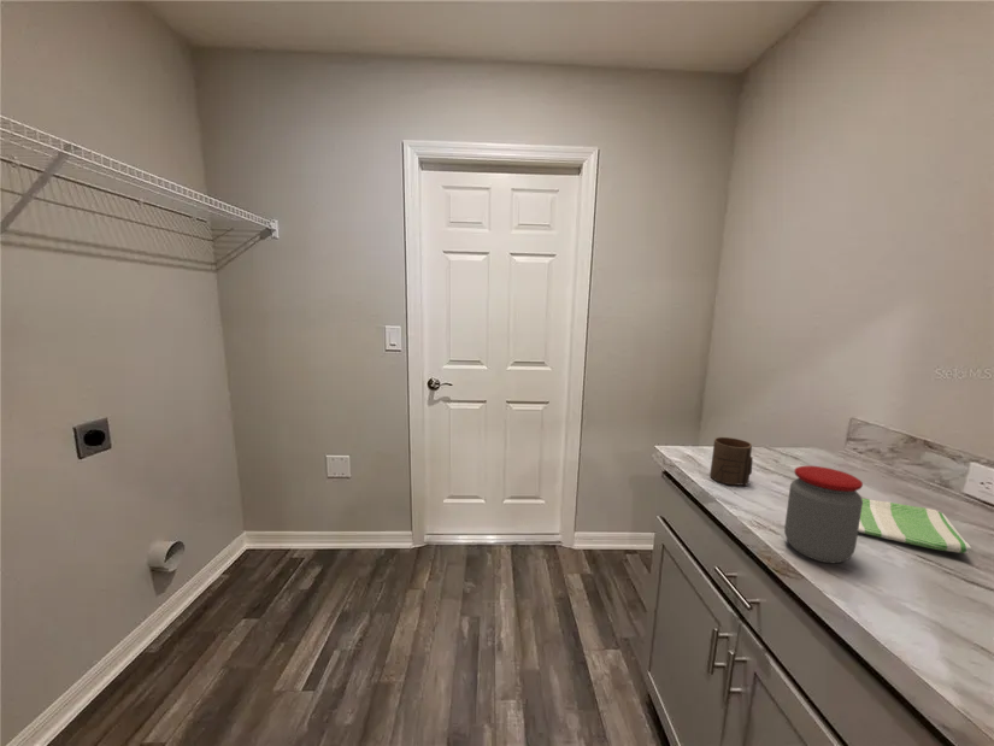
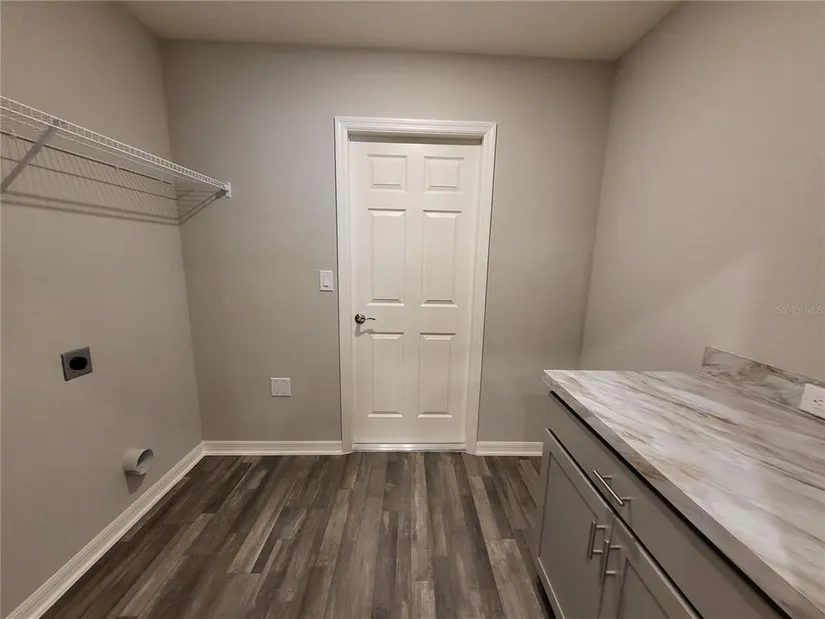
- jar (822, 512)
- dish towel (877, 516)
- cup (731, 460)
